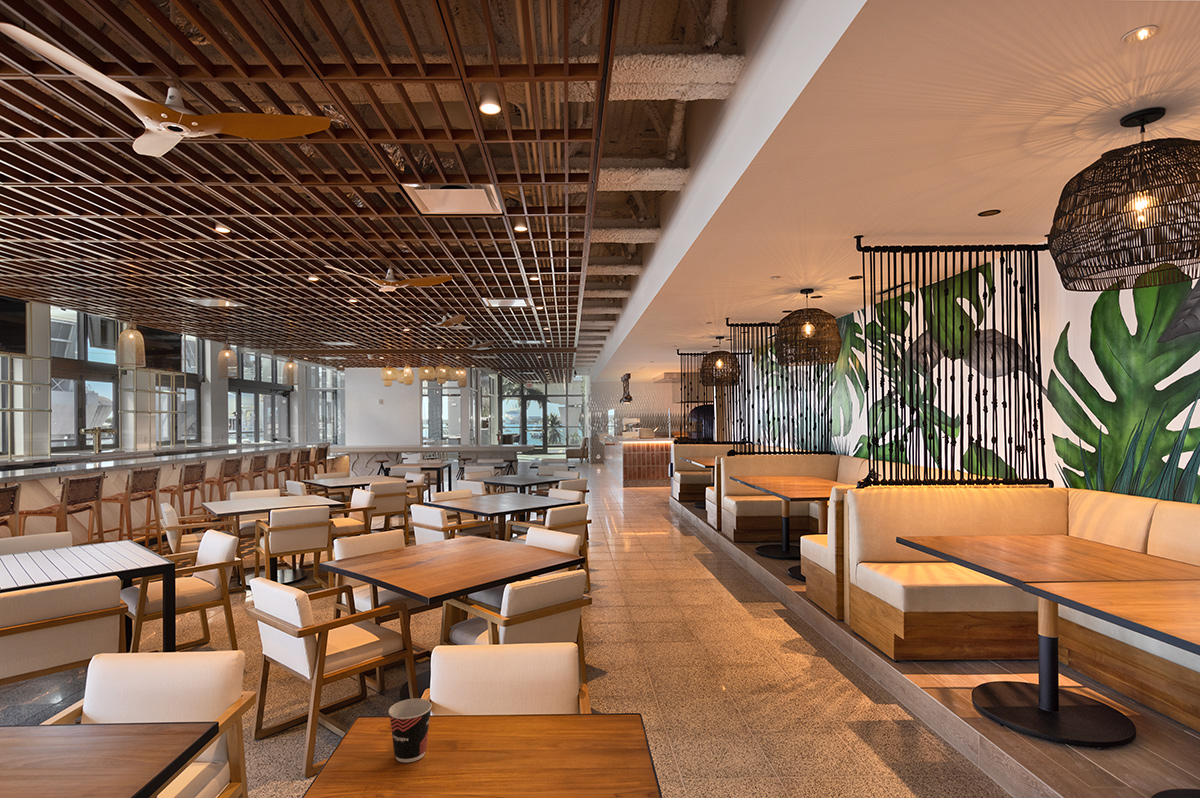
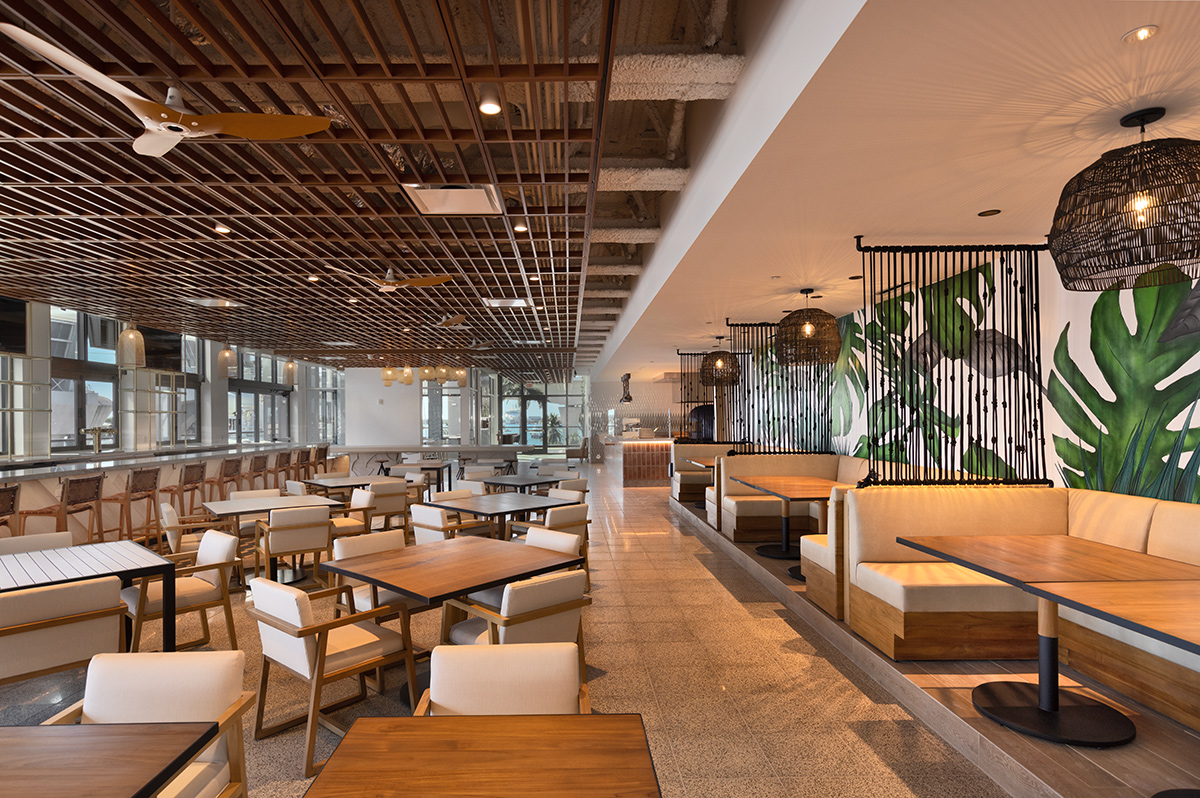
- cup (410, 731)
